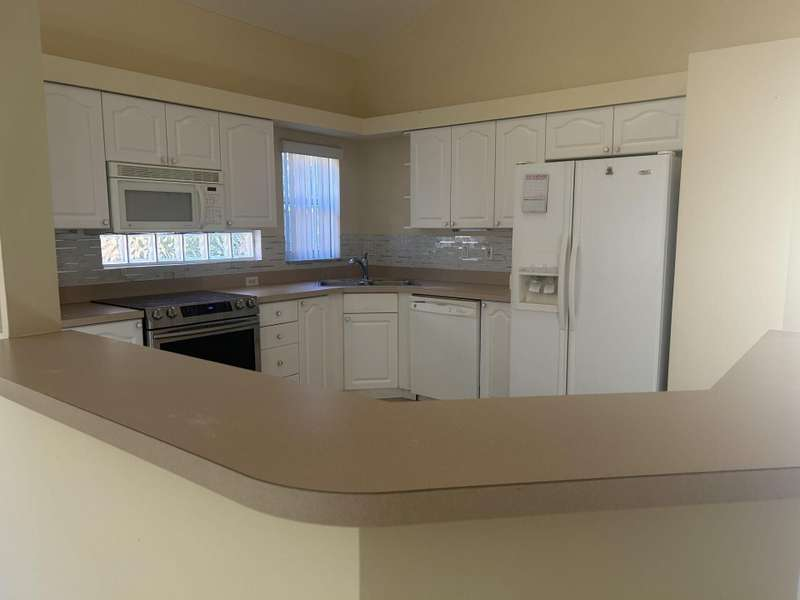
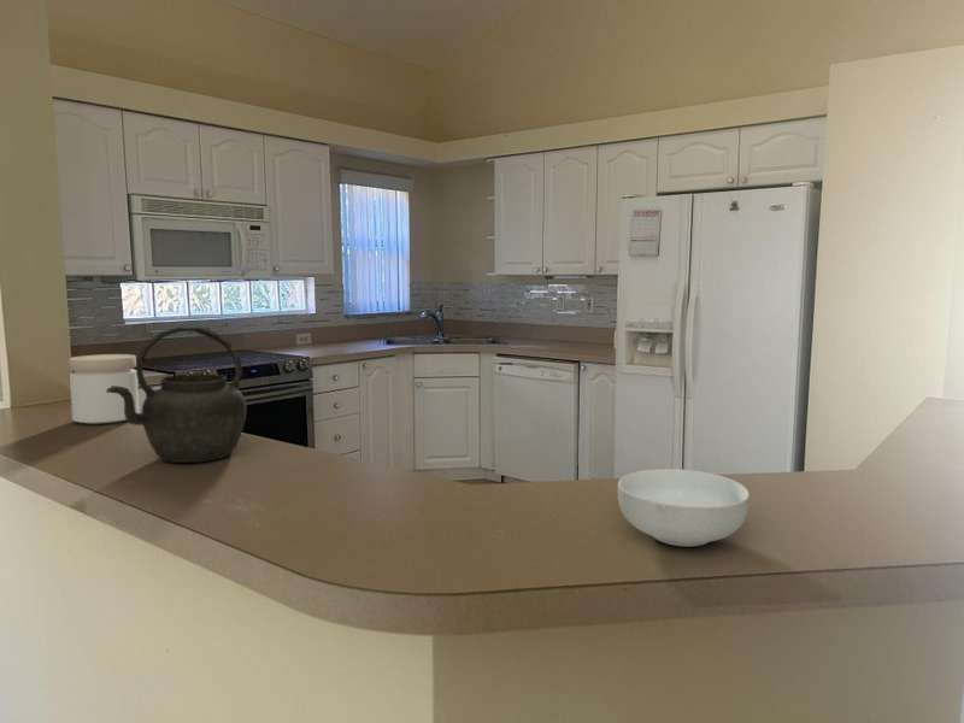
+ cereal bowl (681, 510)
+ kettle (178, 393)
+ jar (104, 388)
